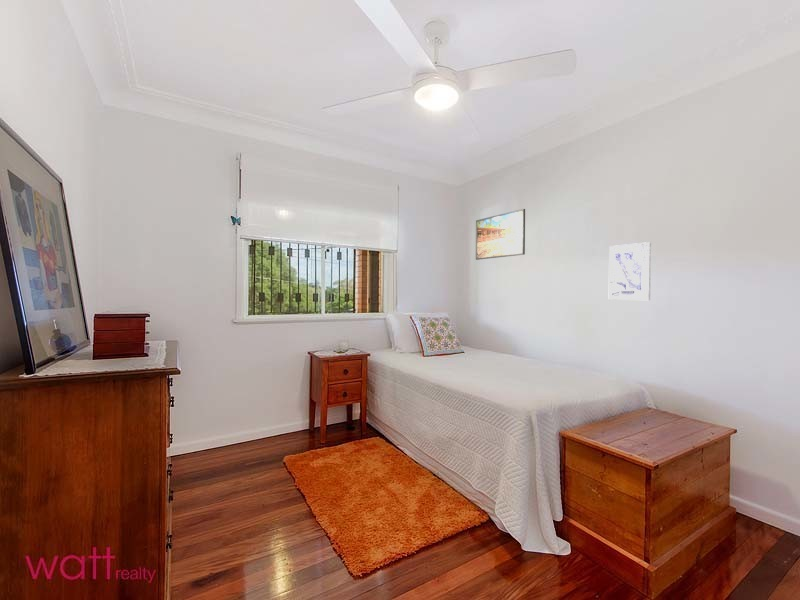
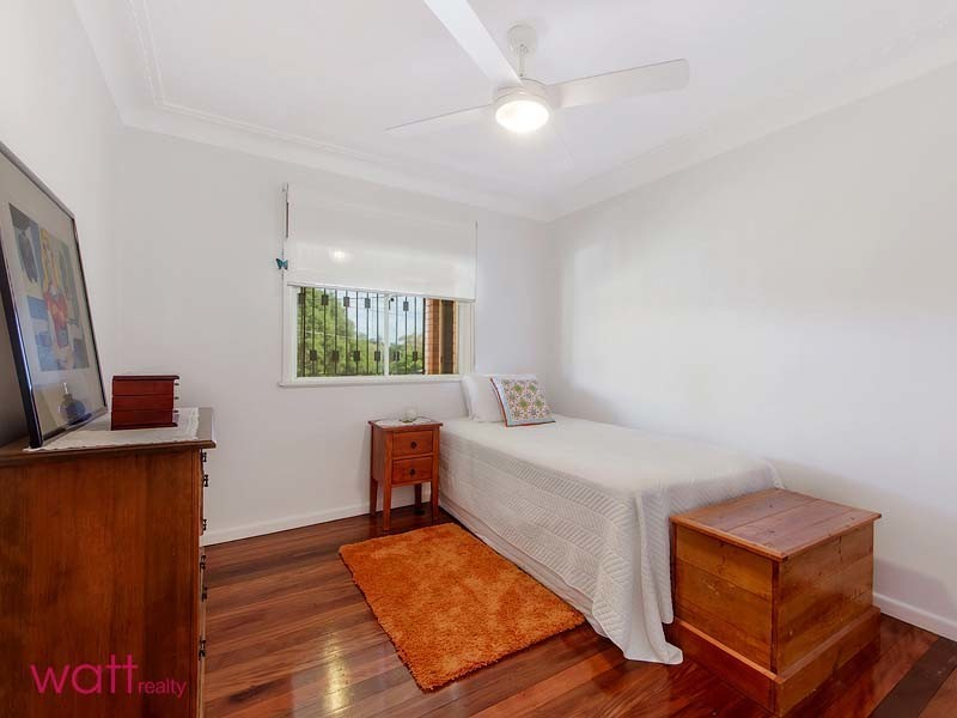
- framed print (498, 236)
- wall art (628, 272)
